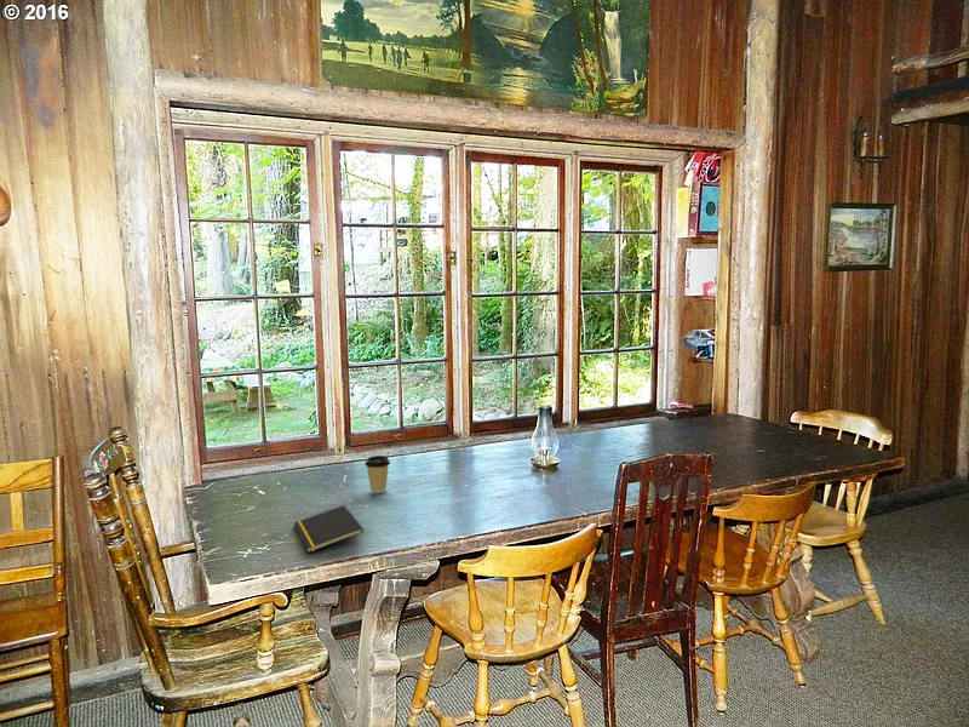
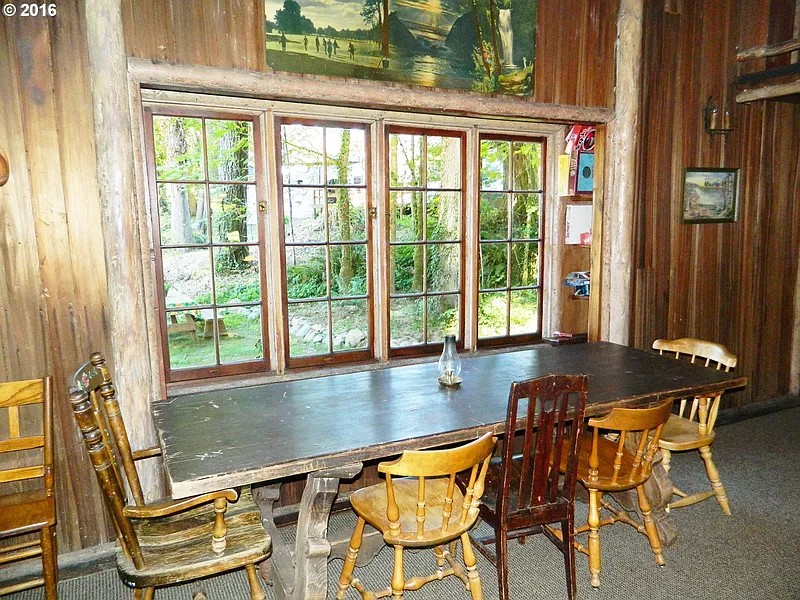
- notepad (327, 527)
- coffee cup (377, 474)
